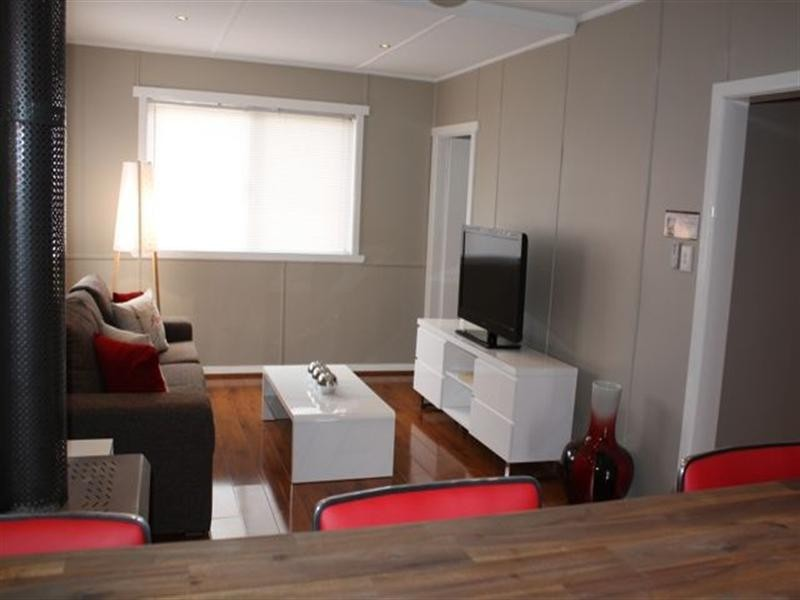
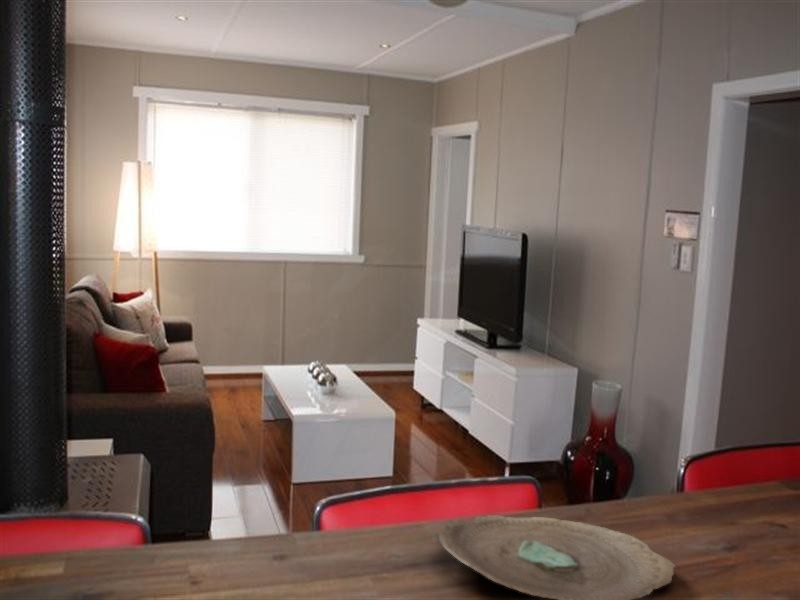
+ decorative bowl (550, 546)
